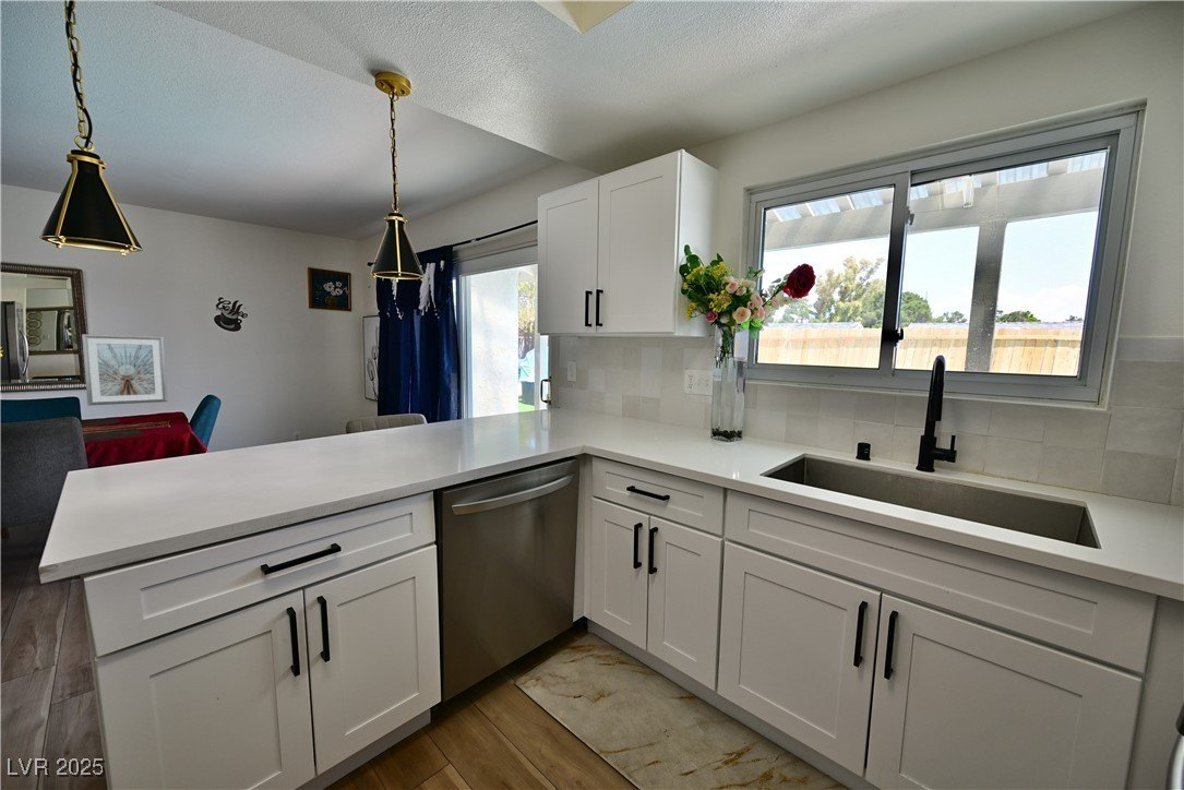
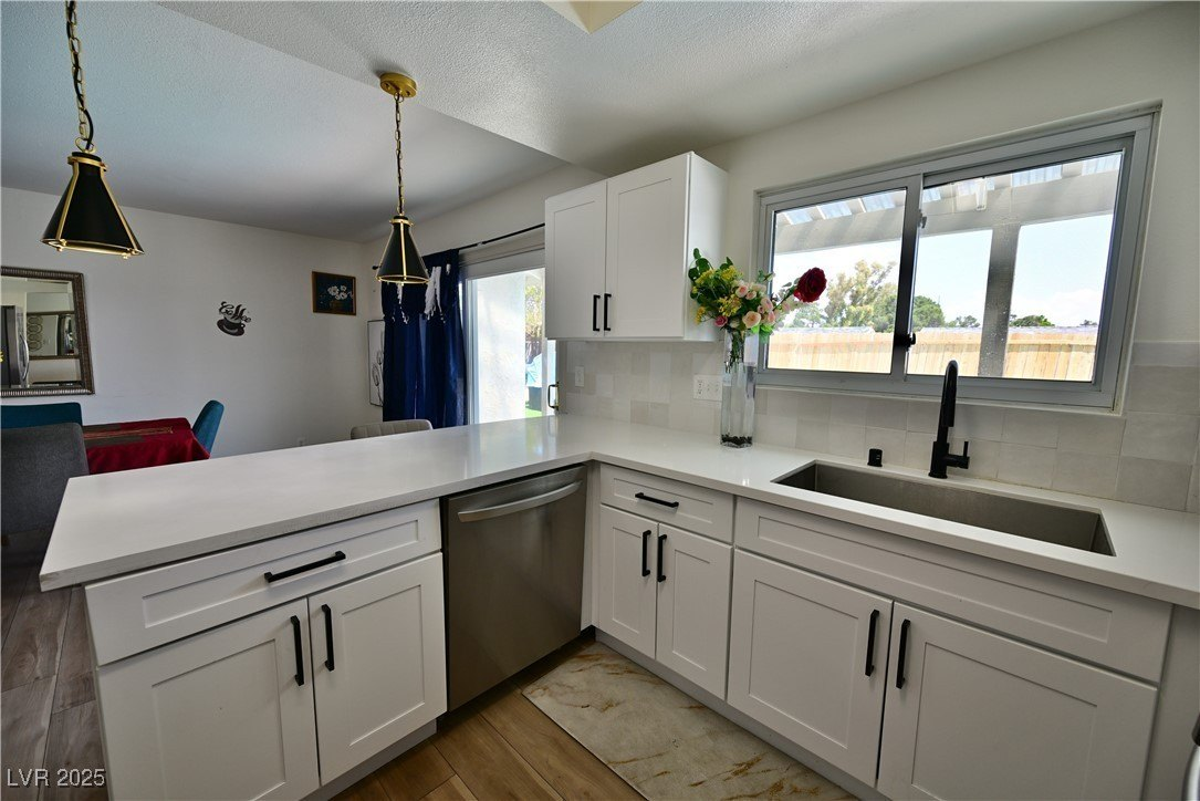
- picture frame (127, 369)
